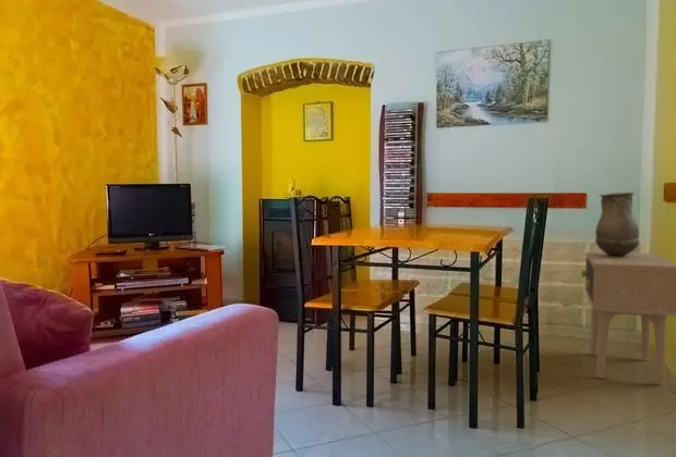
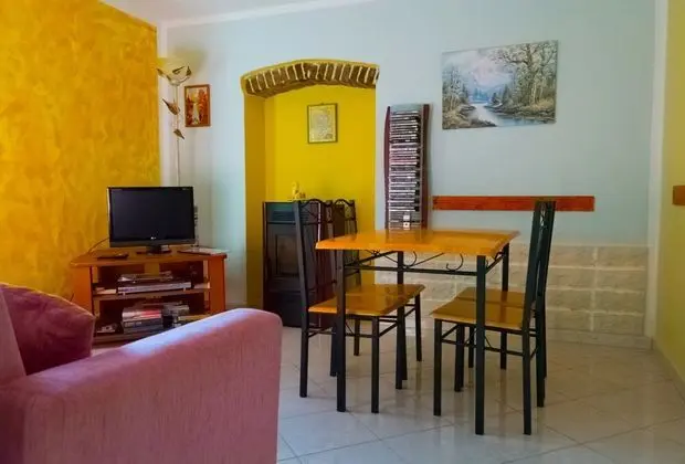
- side table (623, 313)
- vase (617, 223)
